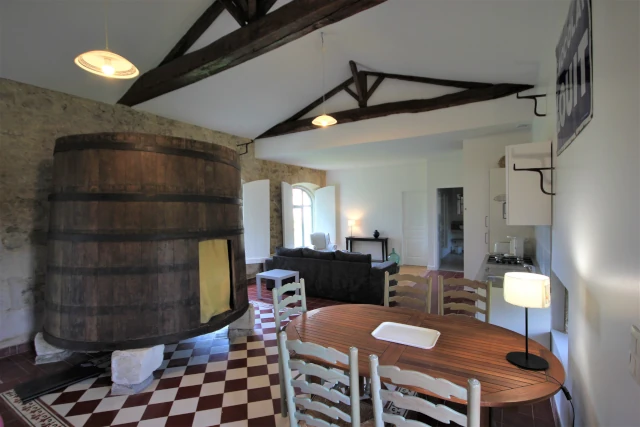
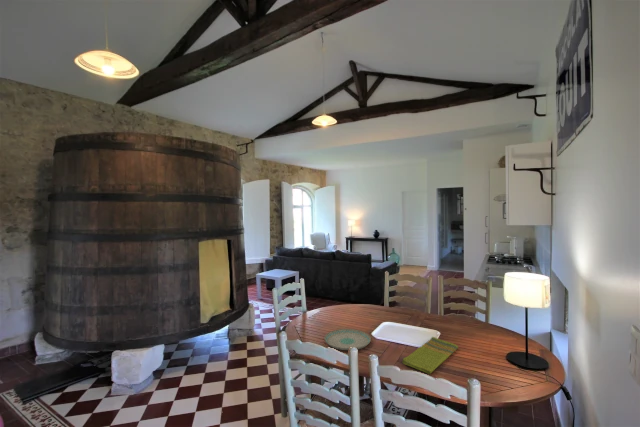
+ dish towel (431, 353)
+ plate (347, 339)
